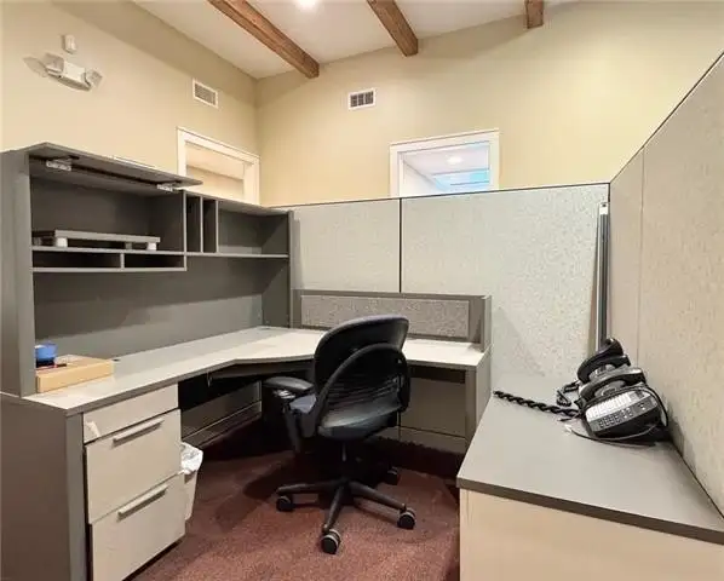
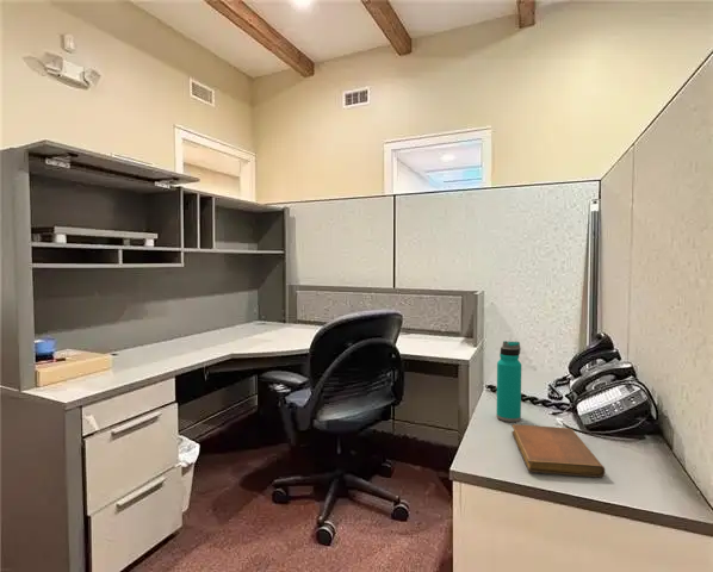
+ notebook (552, 447)
+ water bottle (508, 379)
